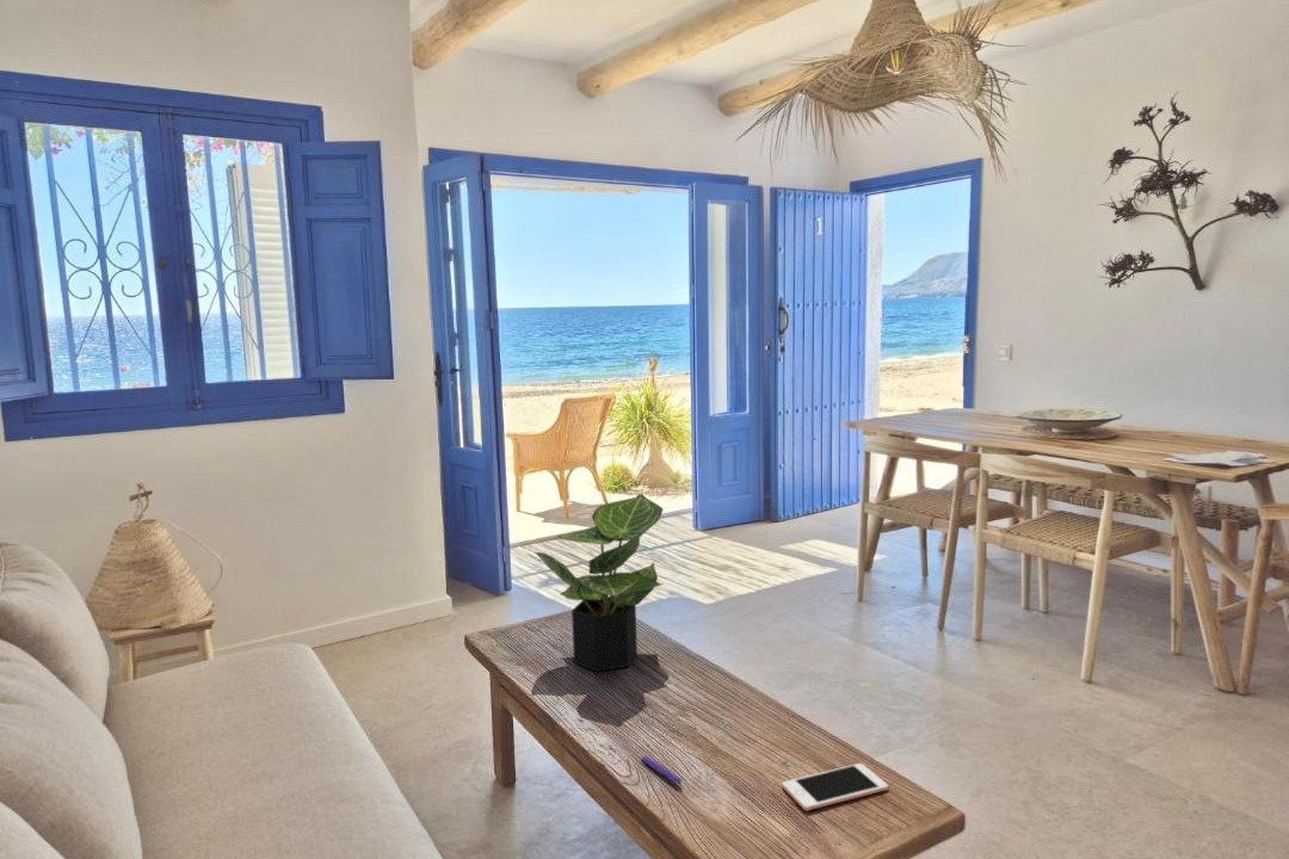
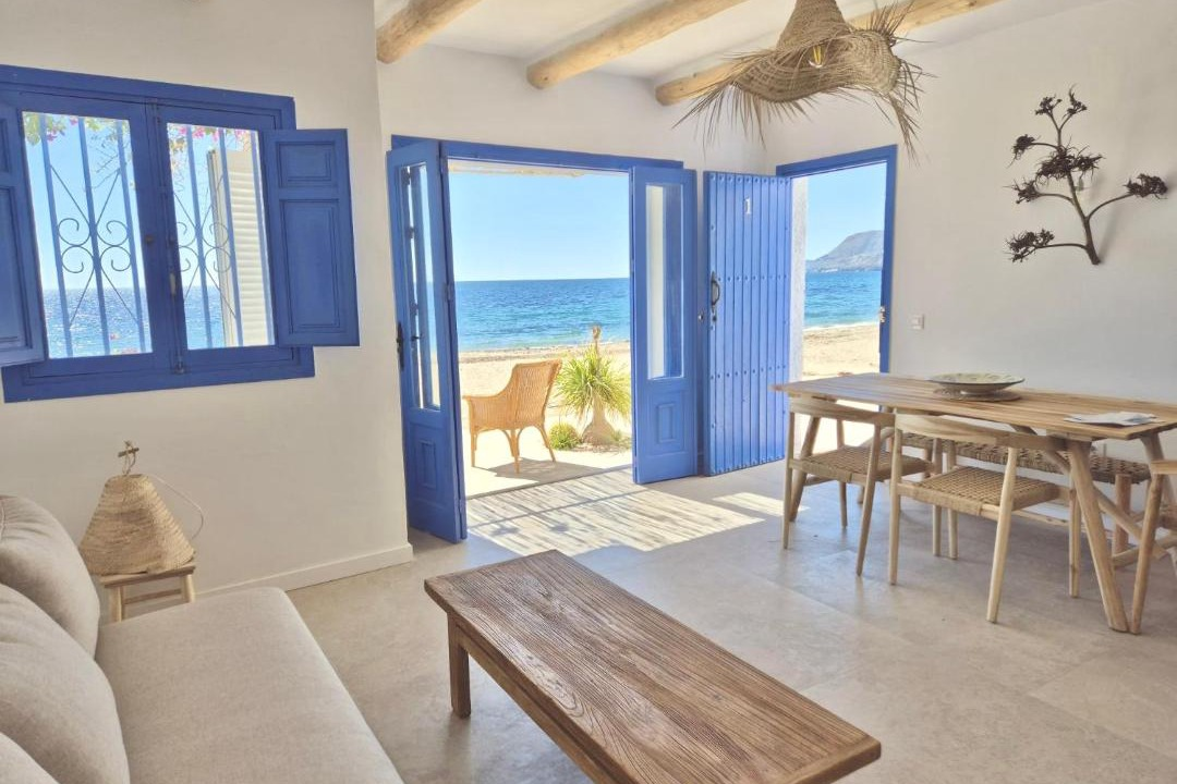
- pen (660, 768)
- potted plant (616, 583)
- cell phone (834, 785)
